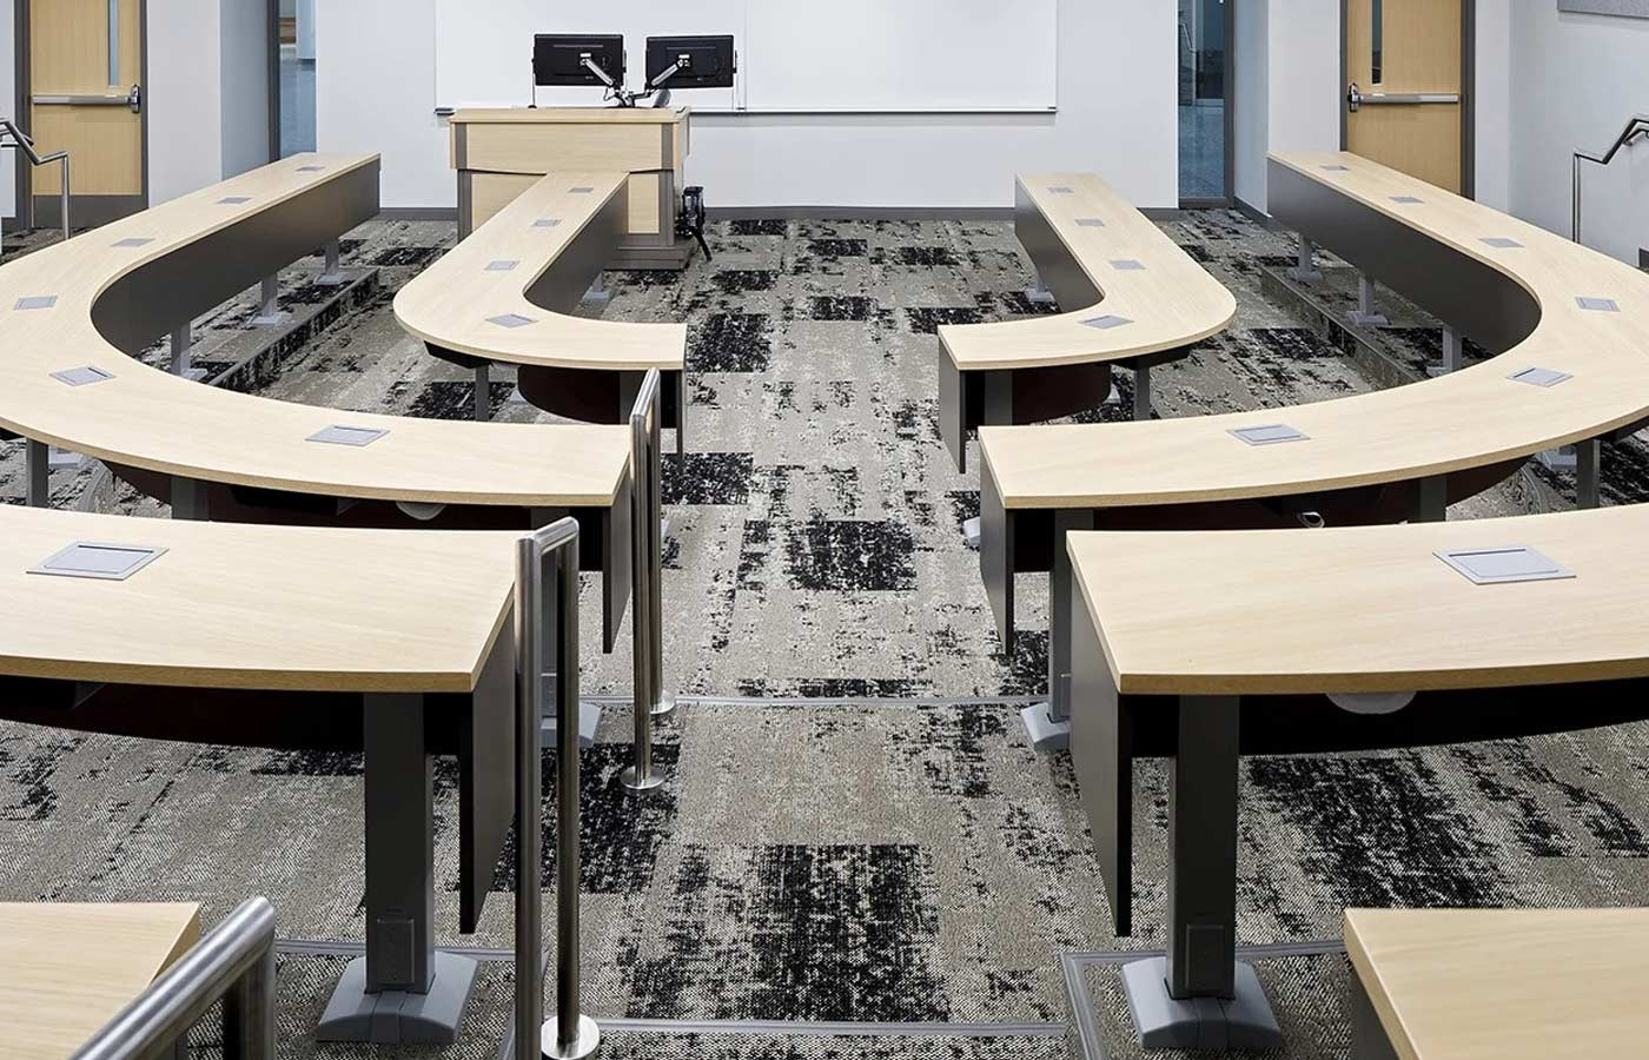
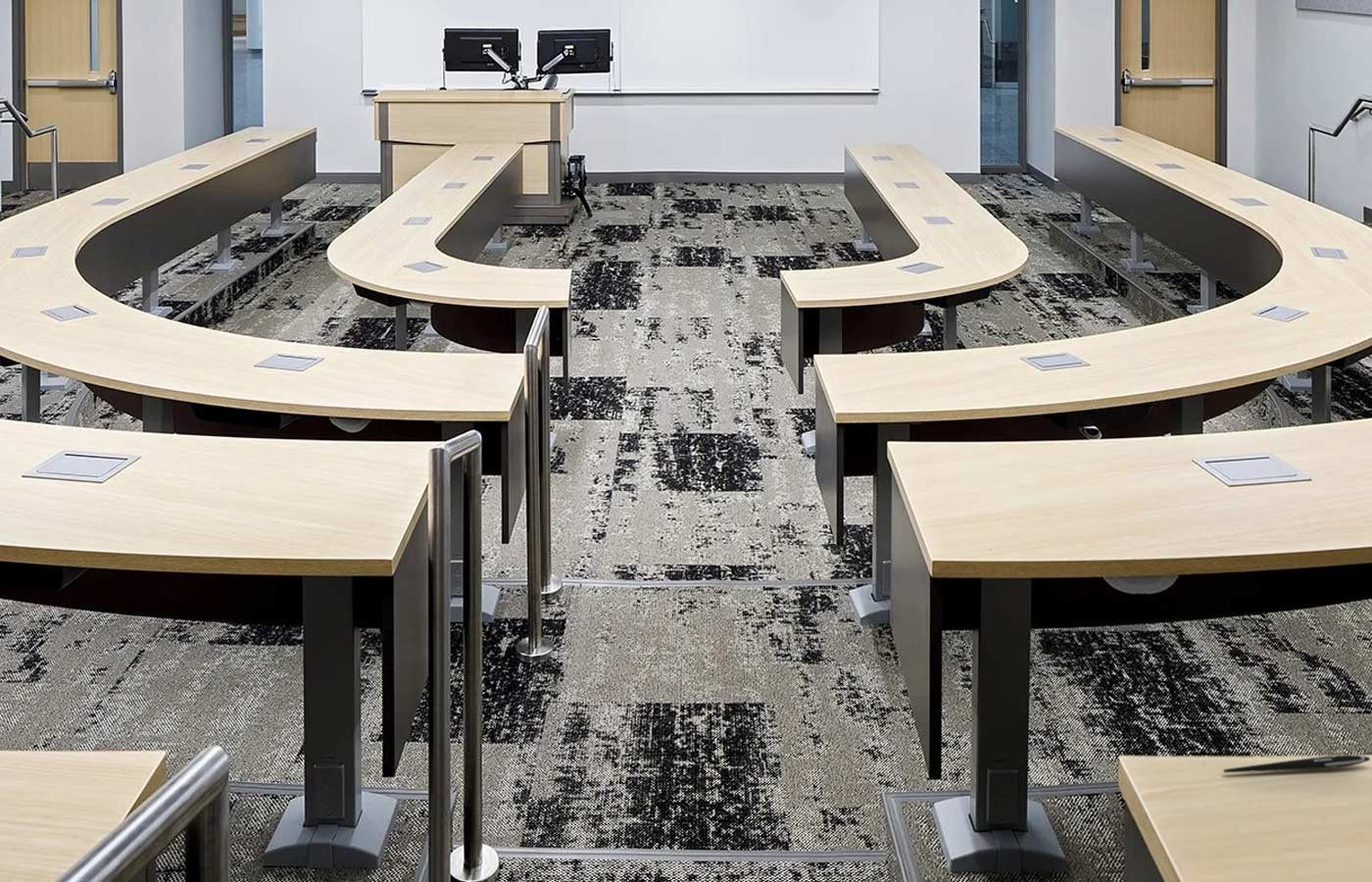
+ pen (1296, 762)
